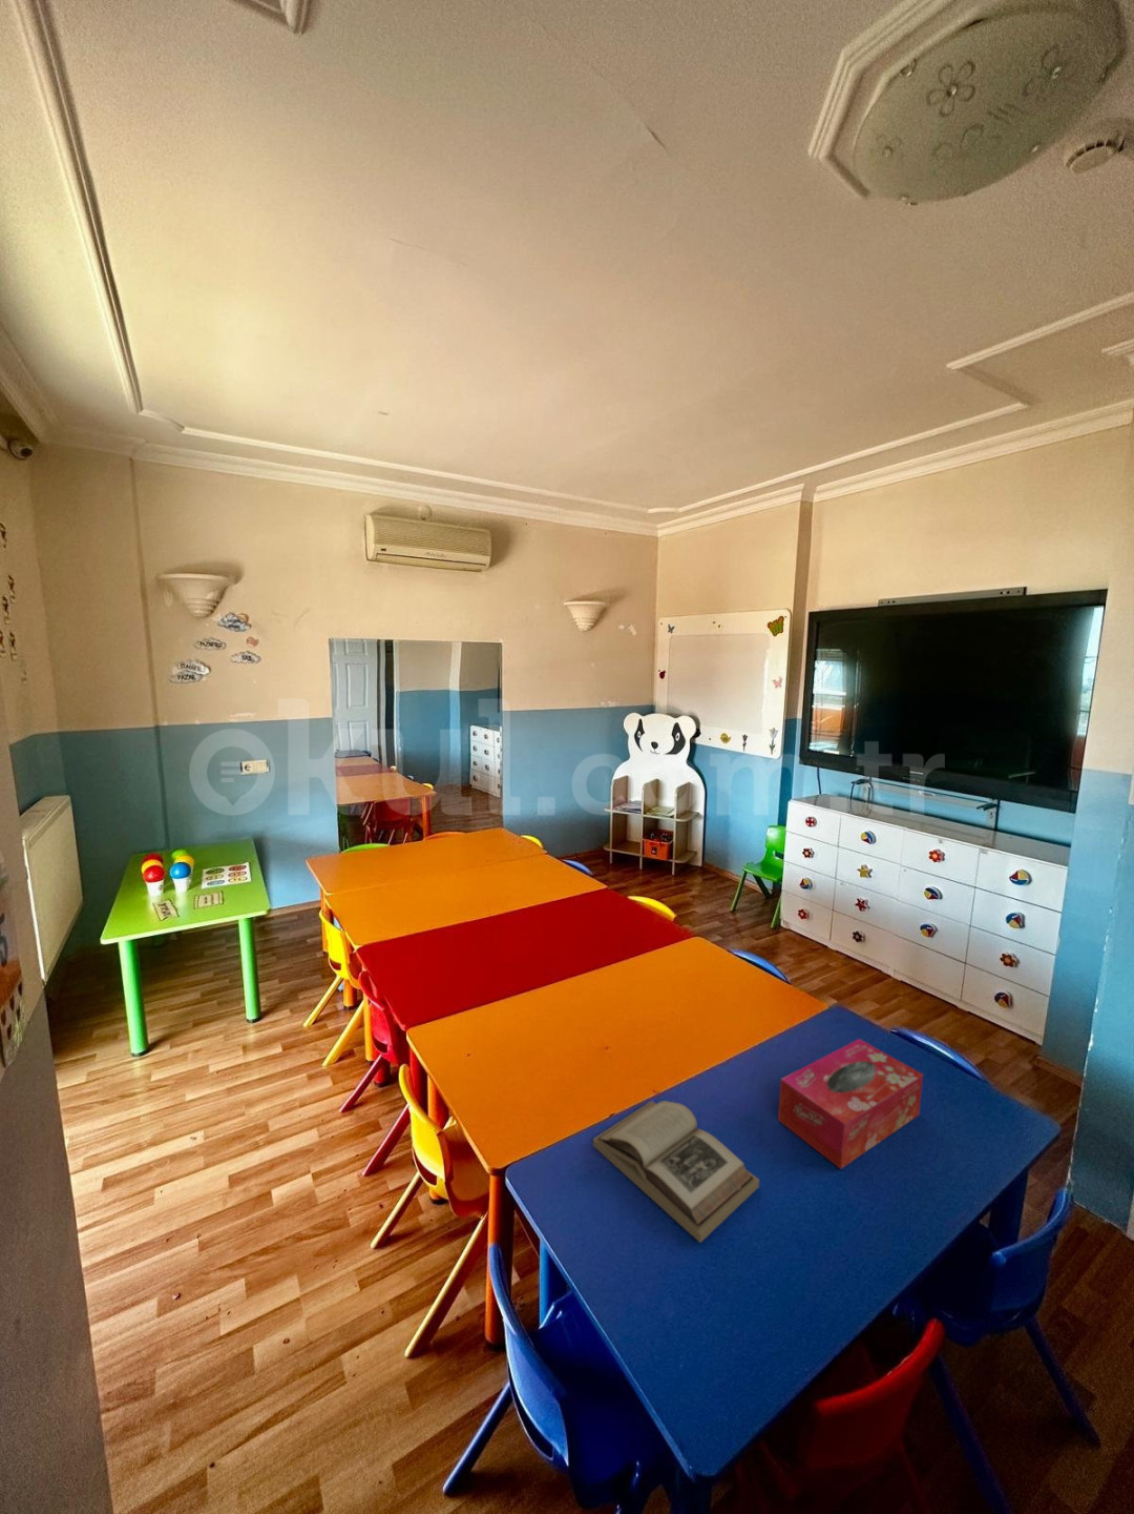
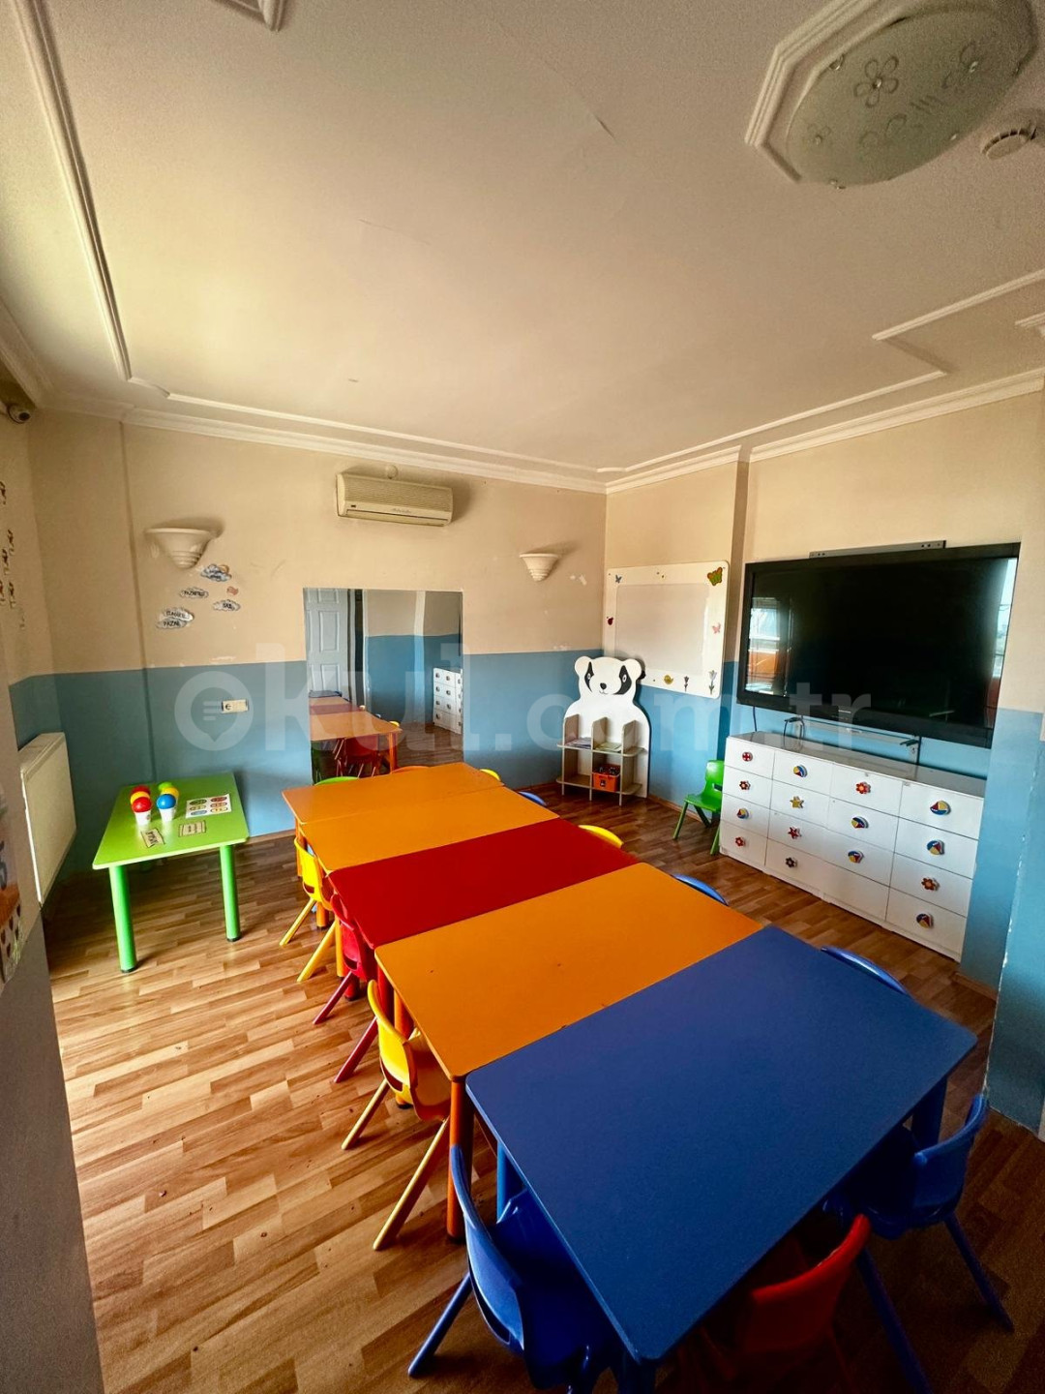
- tissue box (850, 1097)
- book (673, 1150)
